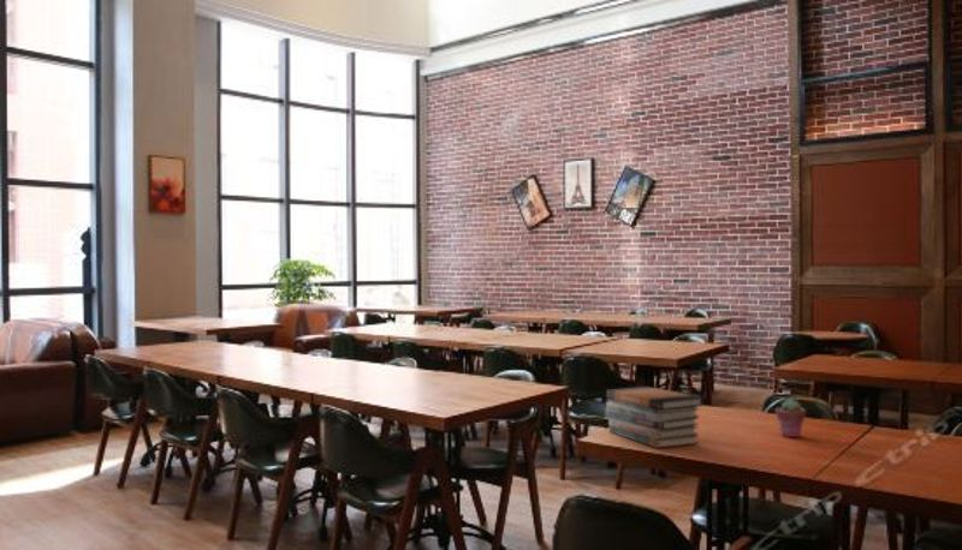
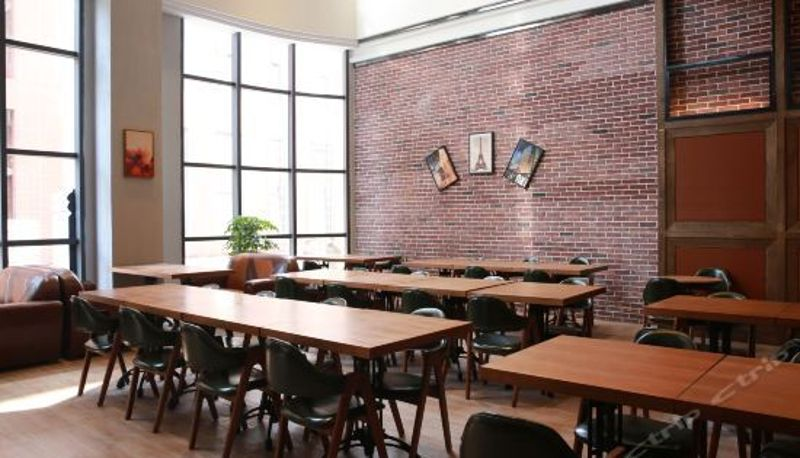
- potted succulent (790, 417)
- book stack (652, 414)
